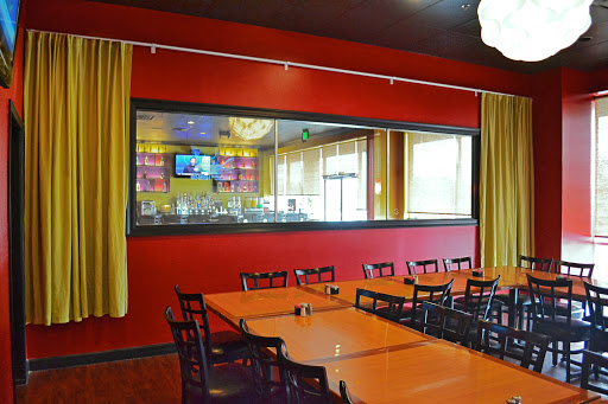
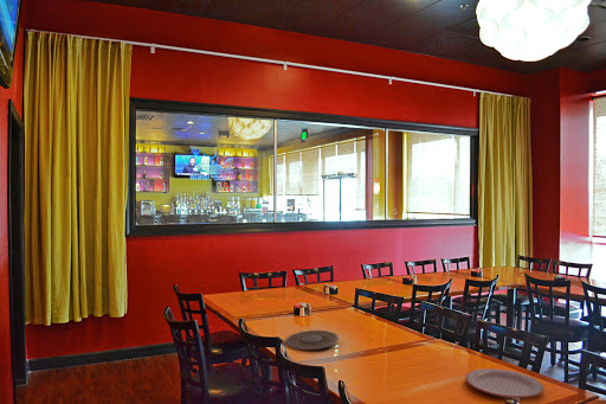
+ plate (311, 339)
+ plate (503, 384)
